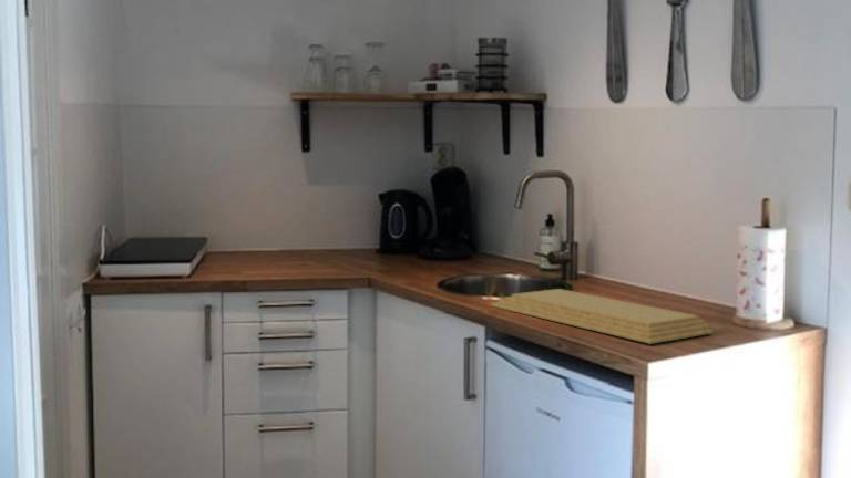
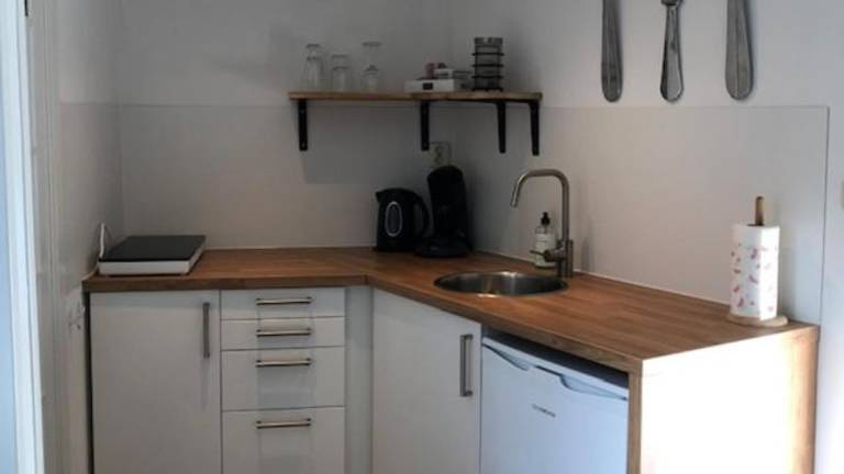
- cutting board (593, 311)
